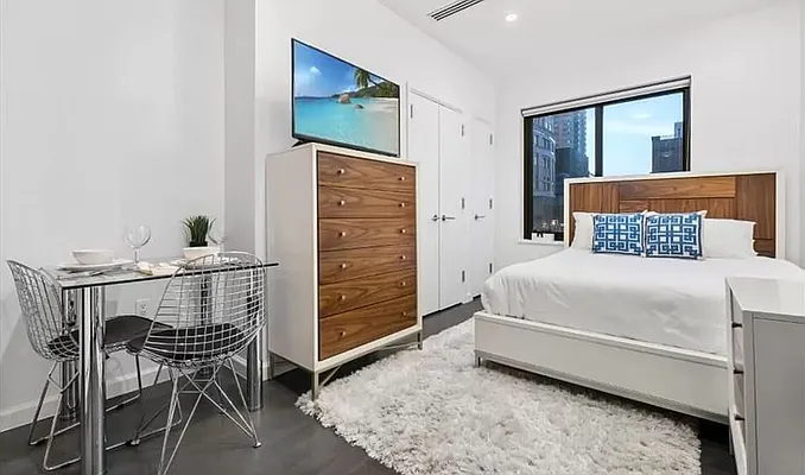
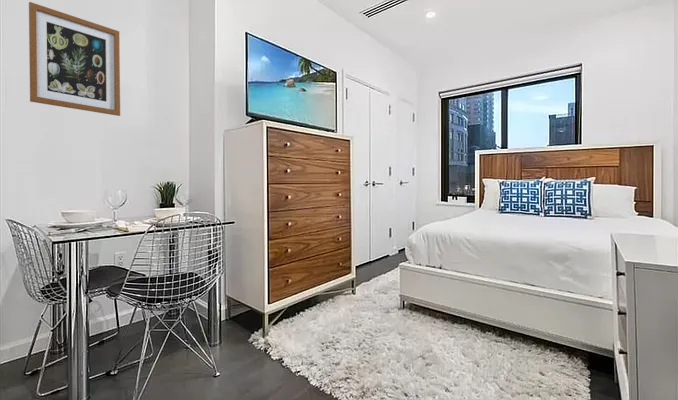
+ wall art (78, 63)
